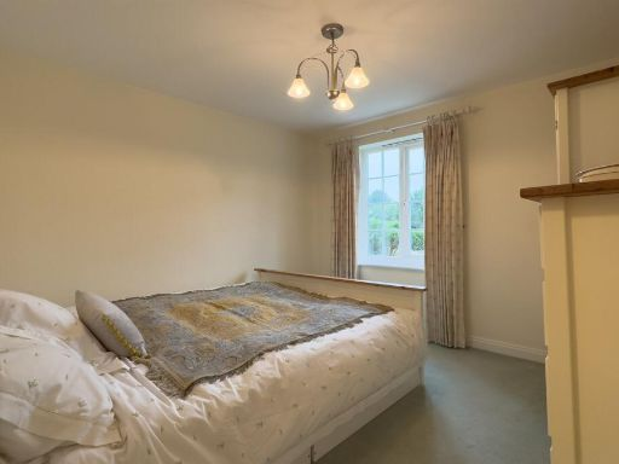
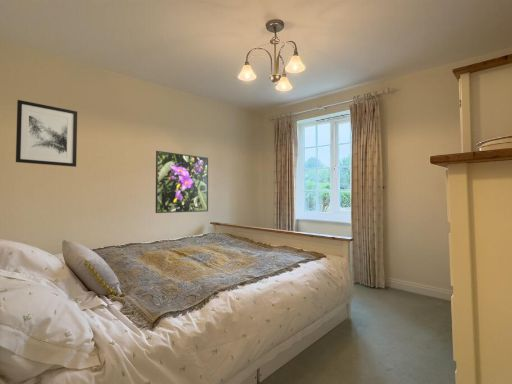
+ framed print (183, 183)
+ wall art (48, 135)
